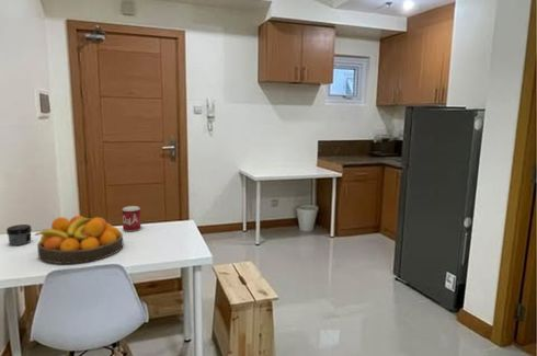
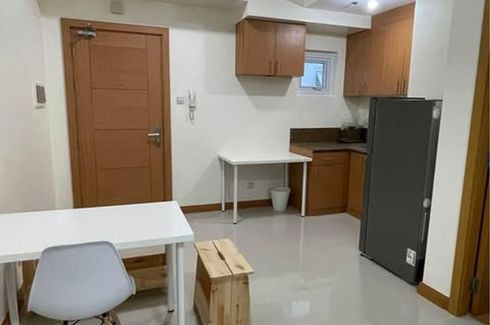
- jar (19, 234)
- beverage can (132, 218)
- fruit bowl (81, 233)
